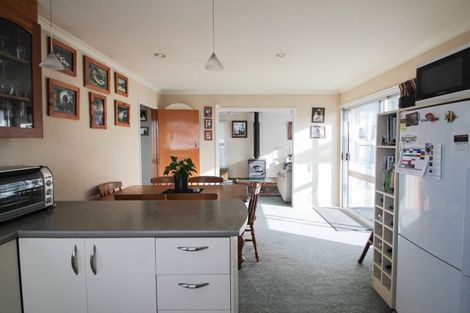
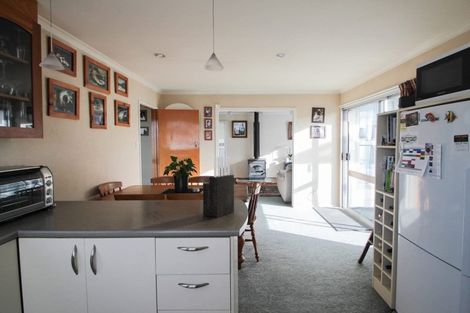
+ knife block (217, 184)
